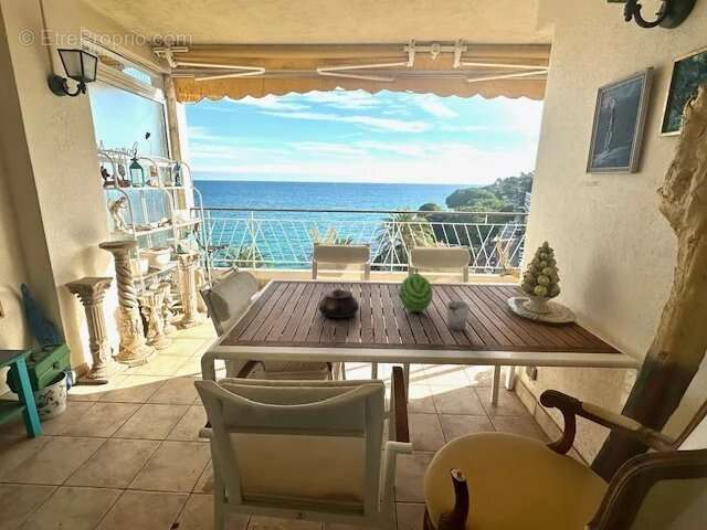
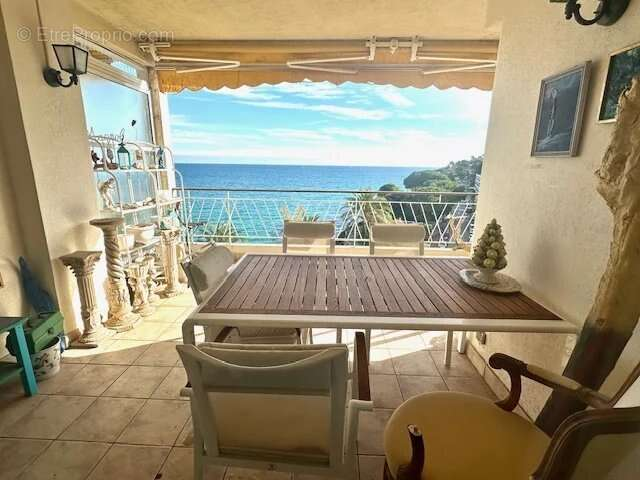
- cup (457, 317)
- teapot (339, 300)
- fruit (415, 290)
